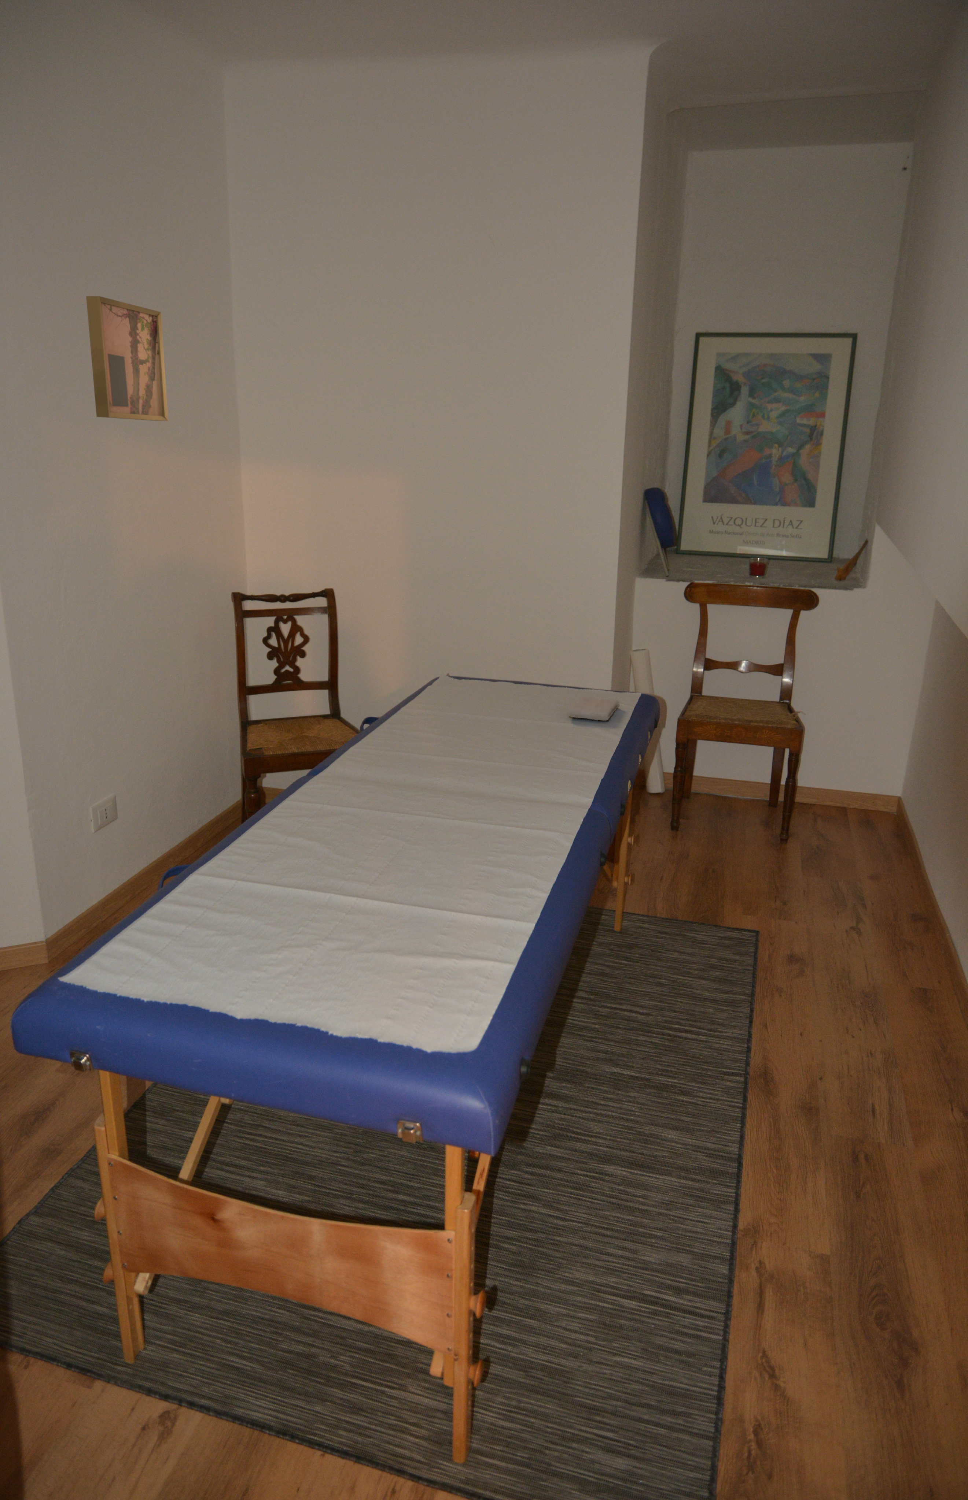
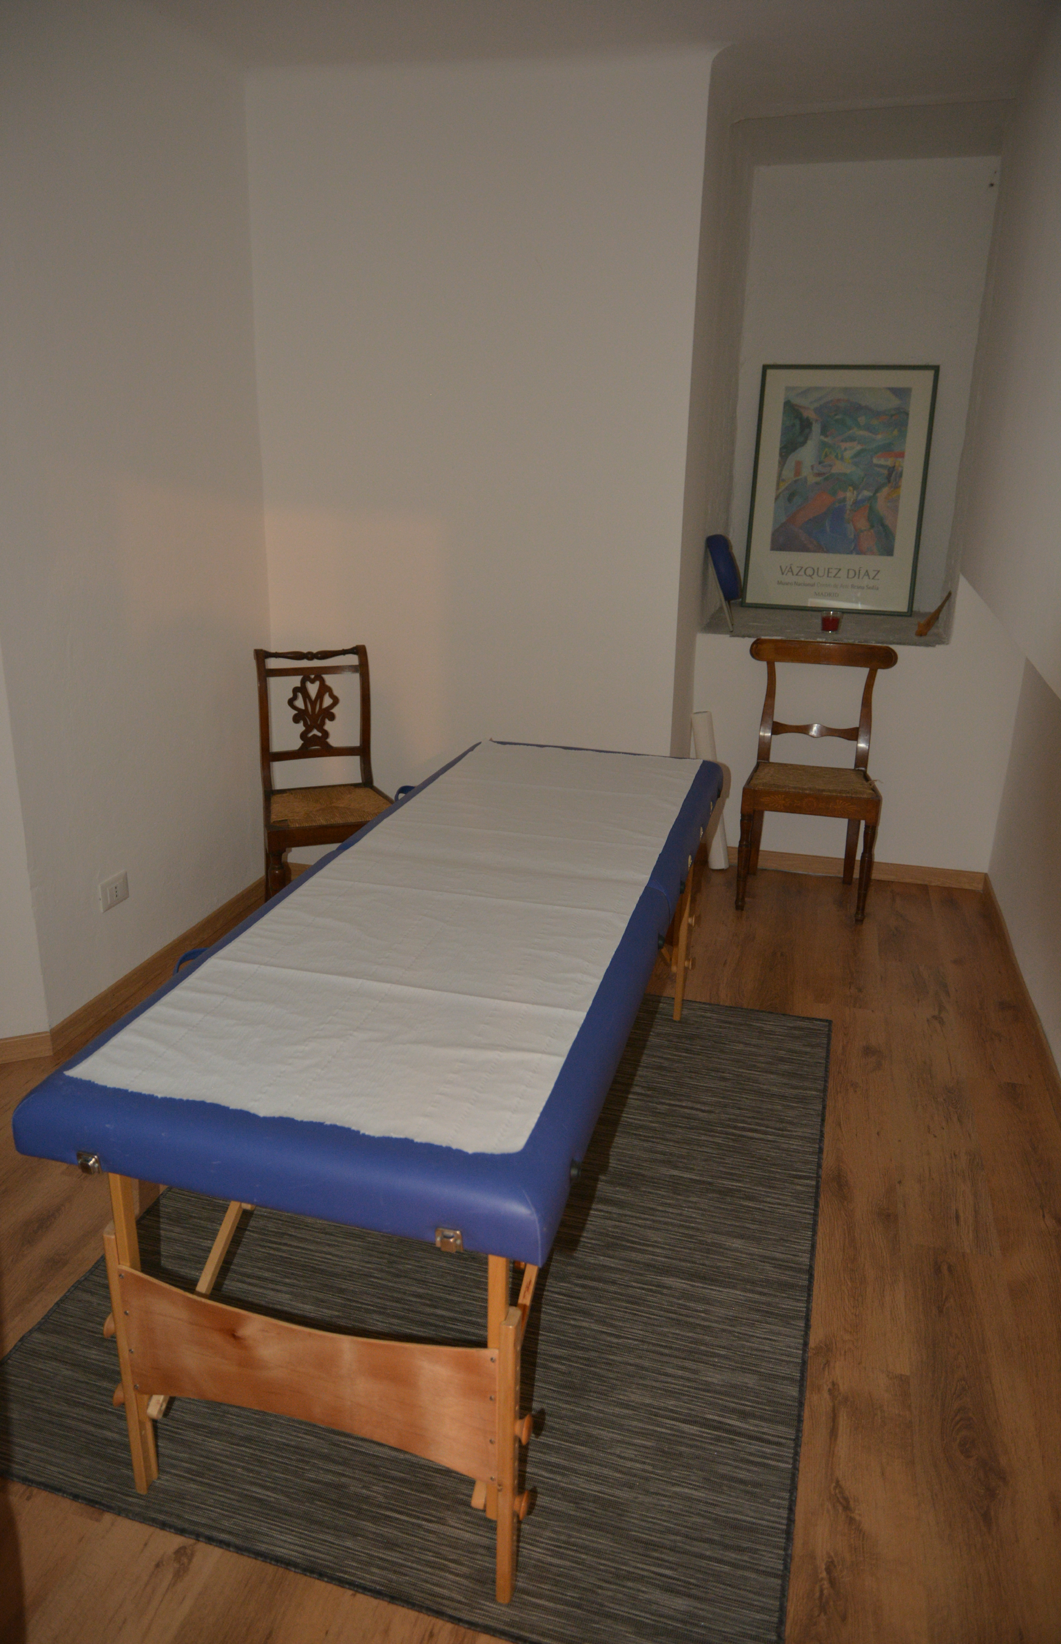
- washcloth (594, 707)
- wall art (130, 363)
